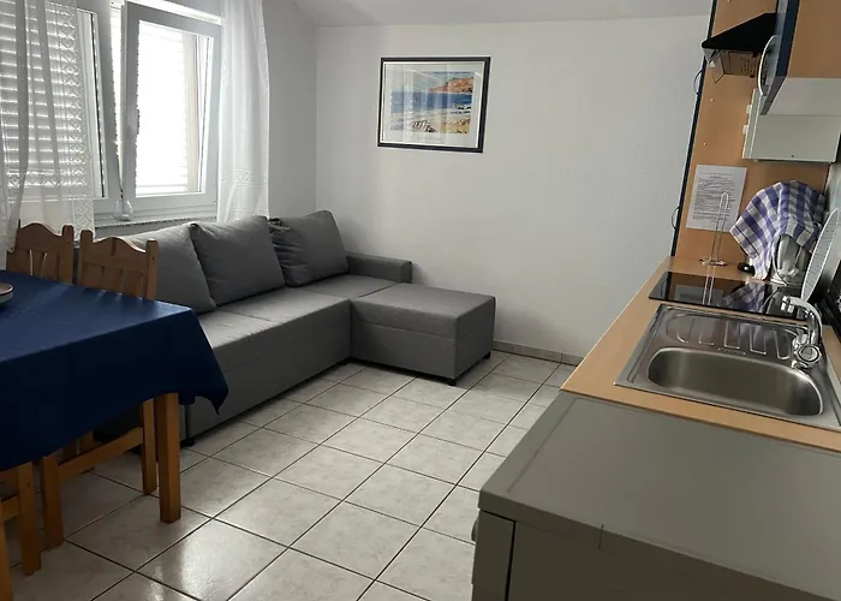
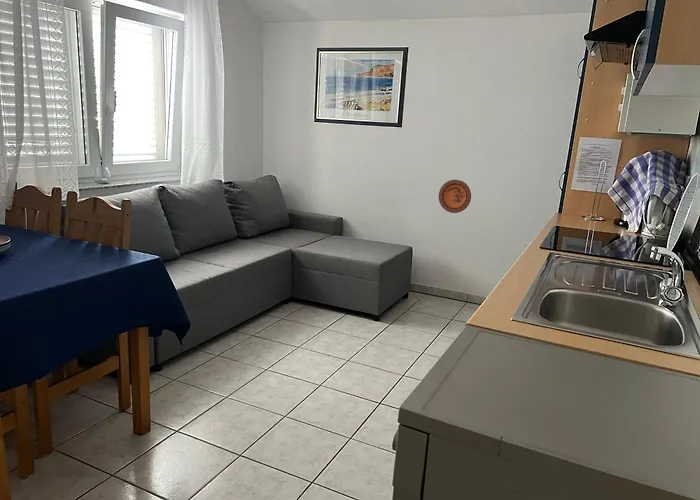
+ decorative plate (454, 196)
